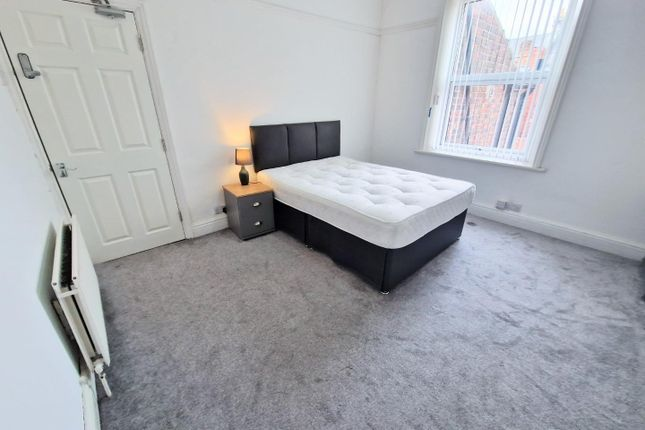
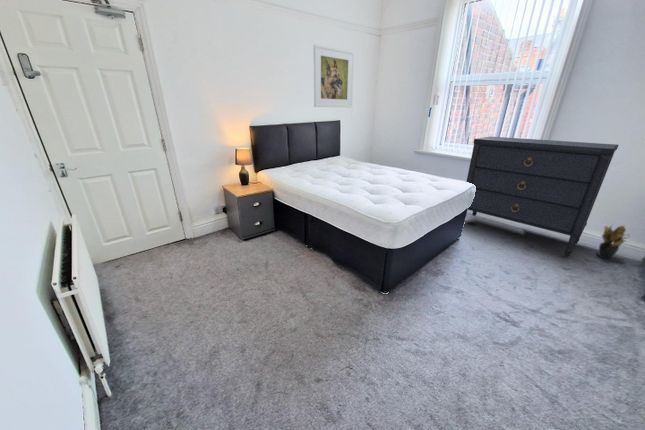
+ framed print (334, 79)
+ dresser (525, 190)
+ potted plant (613, 240)
